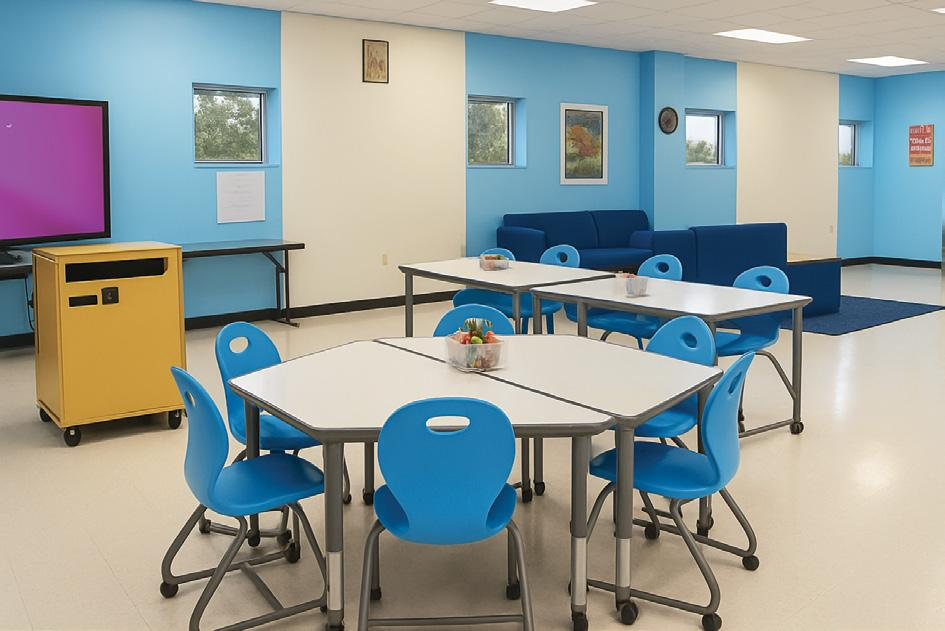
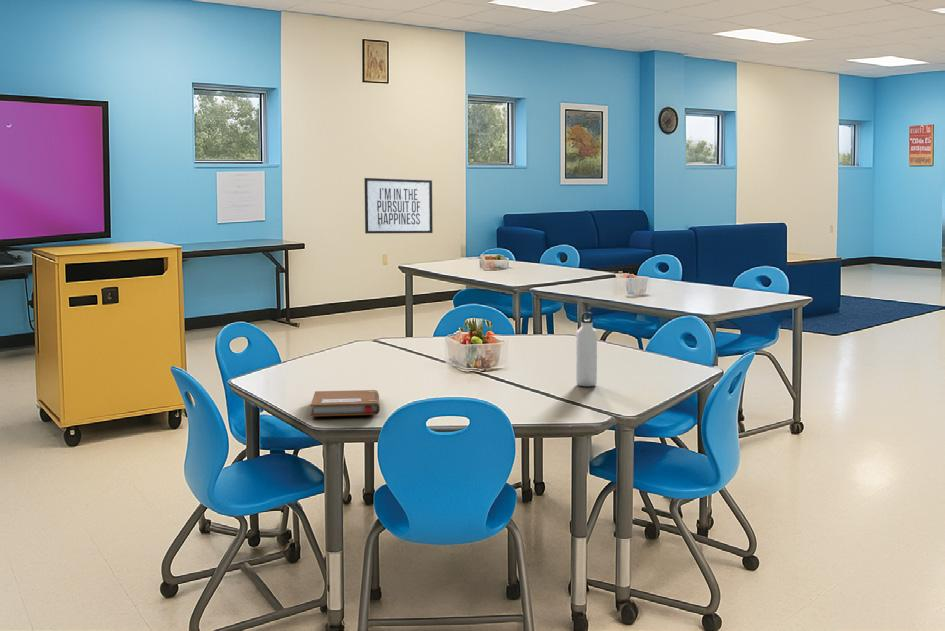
+ mirror (399, 206)
+ notebook (346, 402)
+ water bottle (586, 348)
